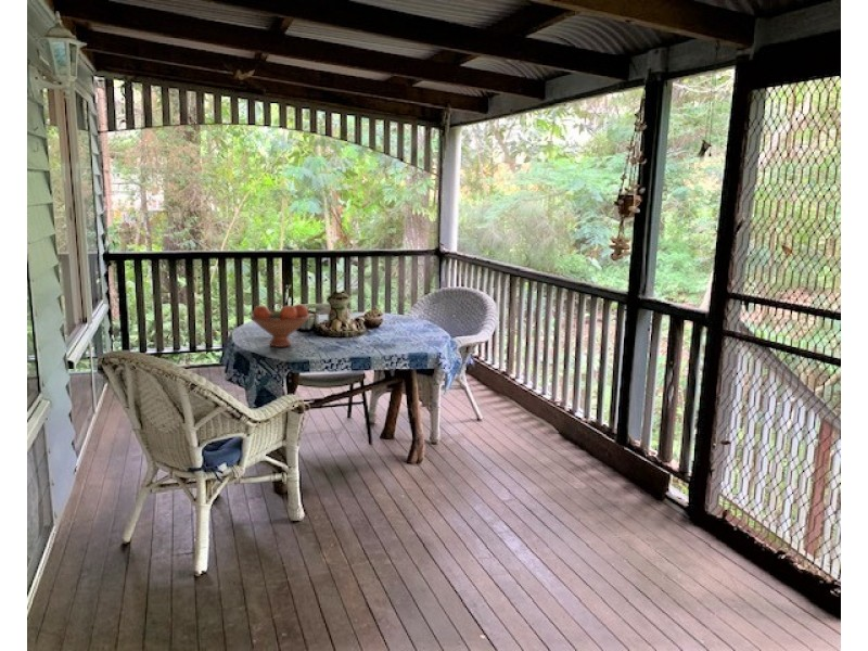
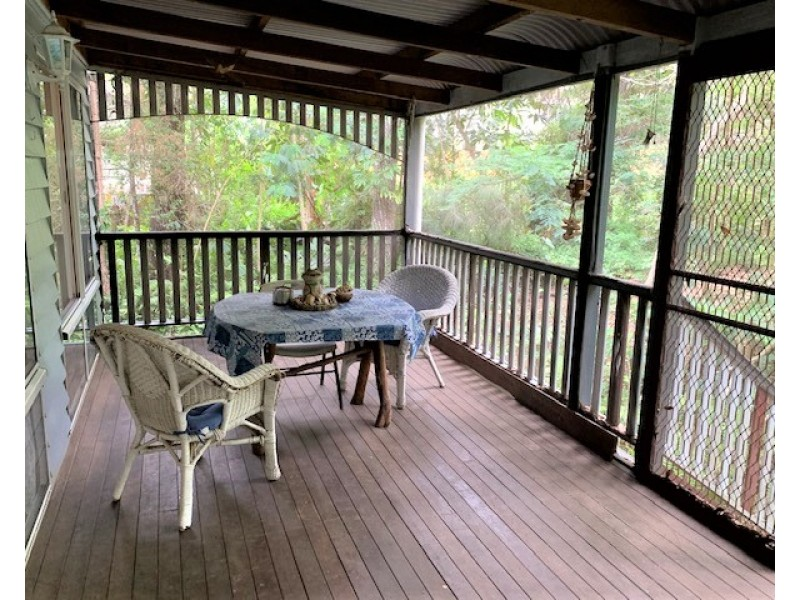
- fruit bowl (280, 323)
